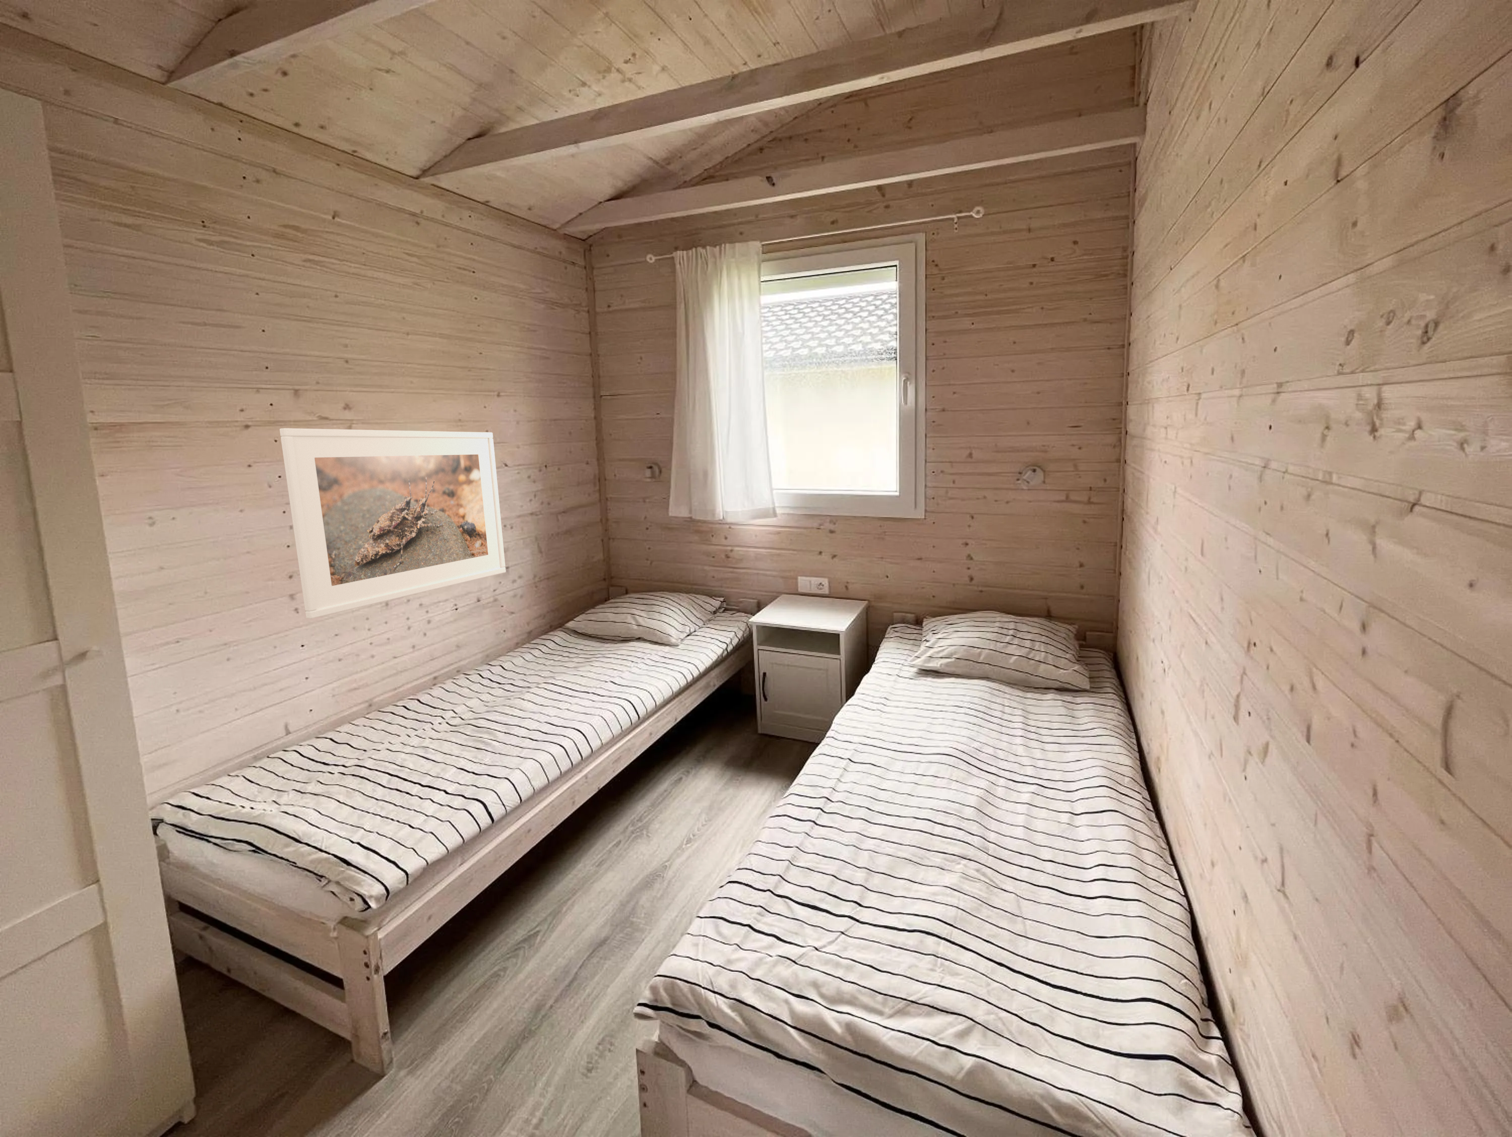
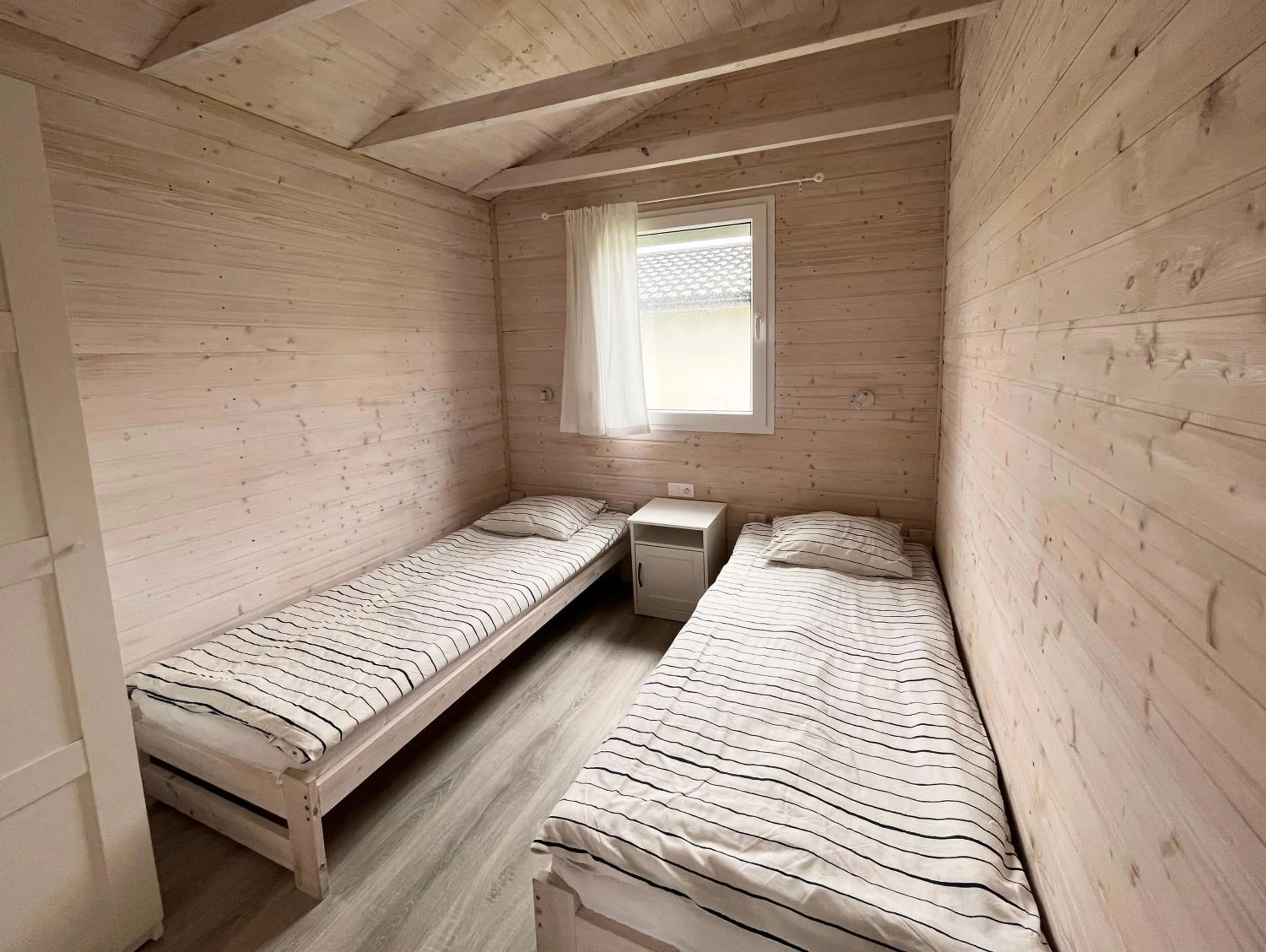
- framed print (412, 512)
